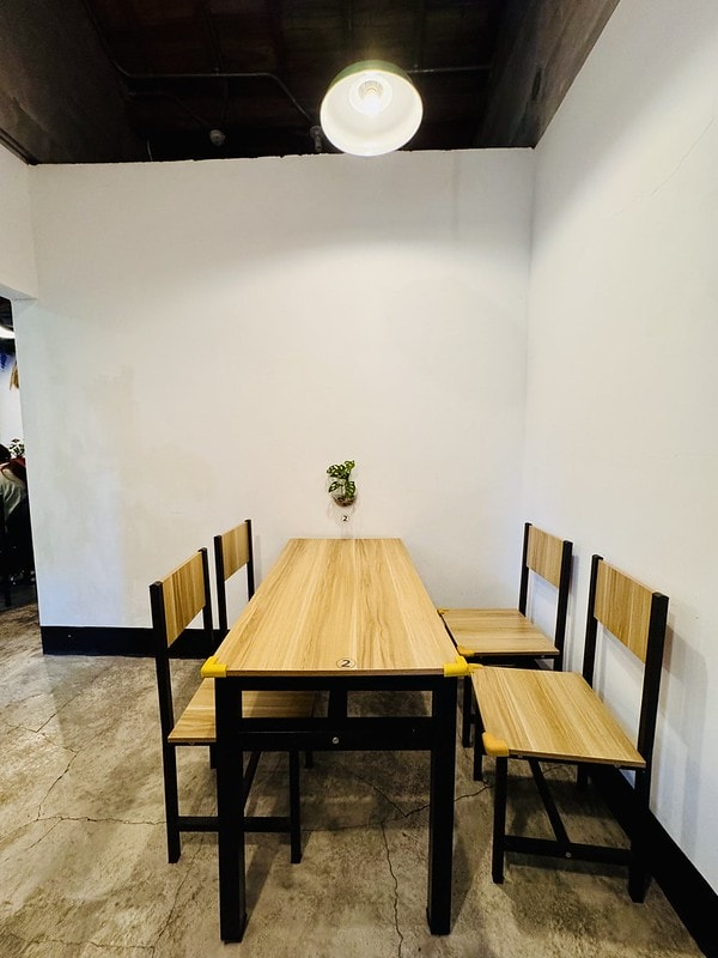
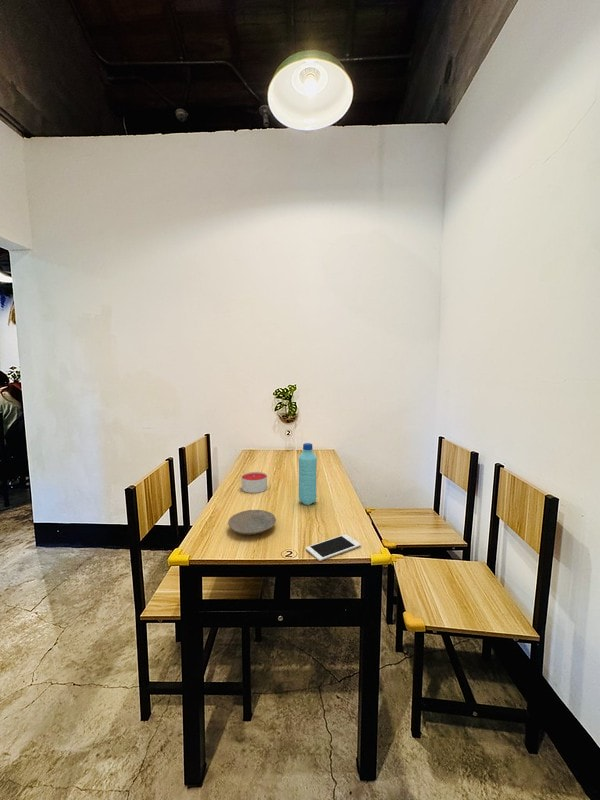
+ candle (254, 481)
+ water bottle (307, 473)
+ plate (252, 523)
+ cell phone (333, 546)
